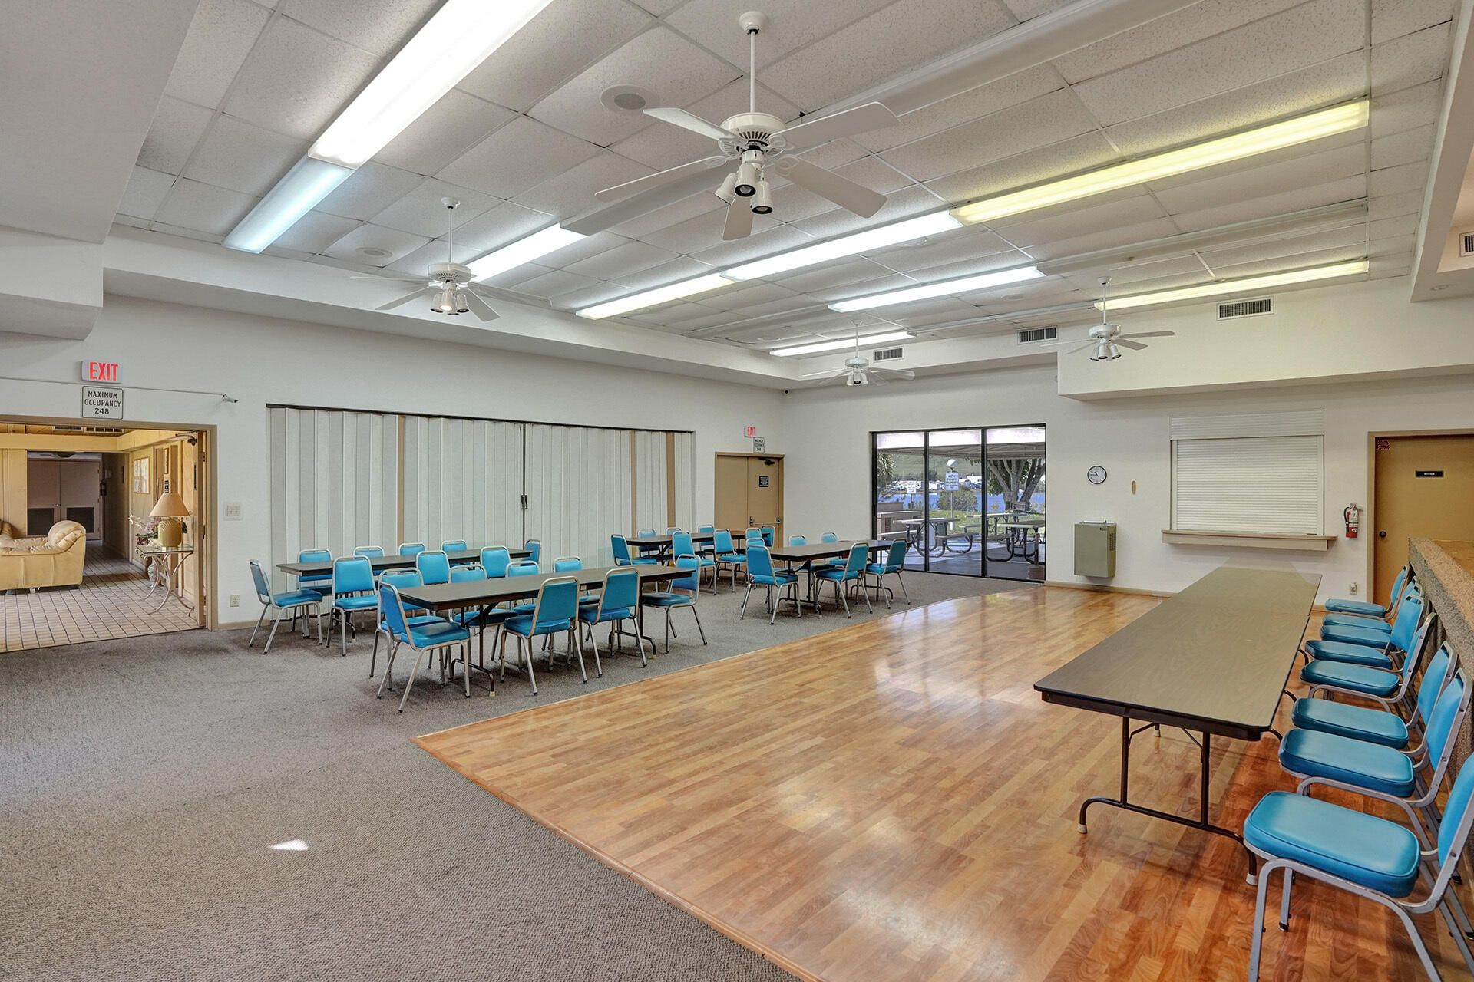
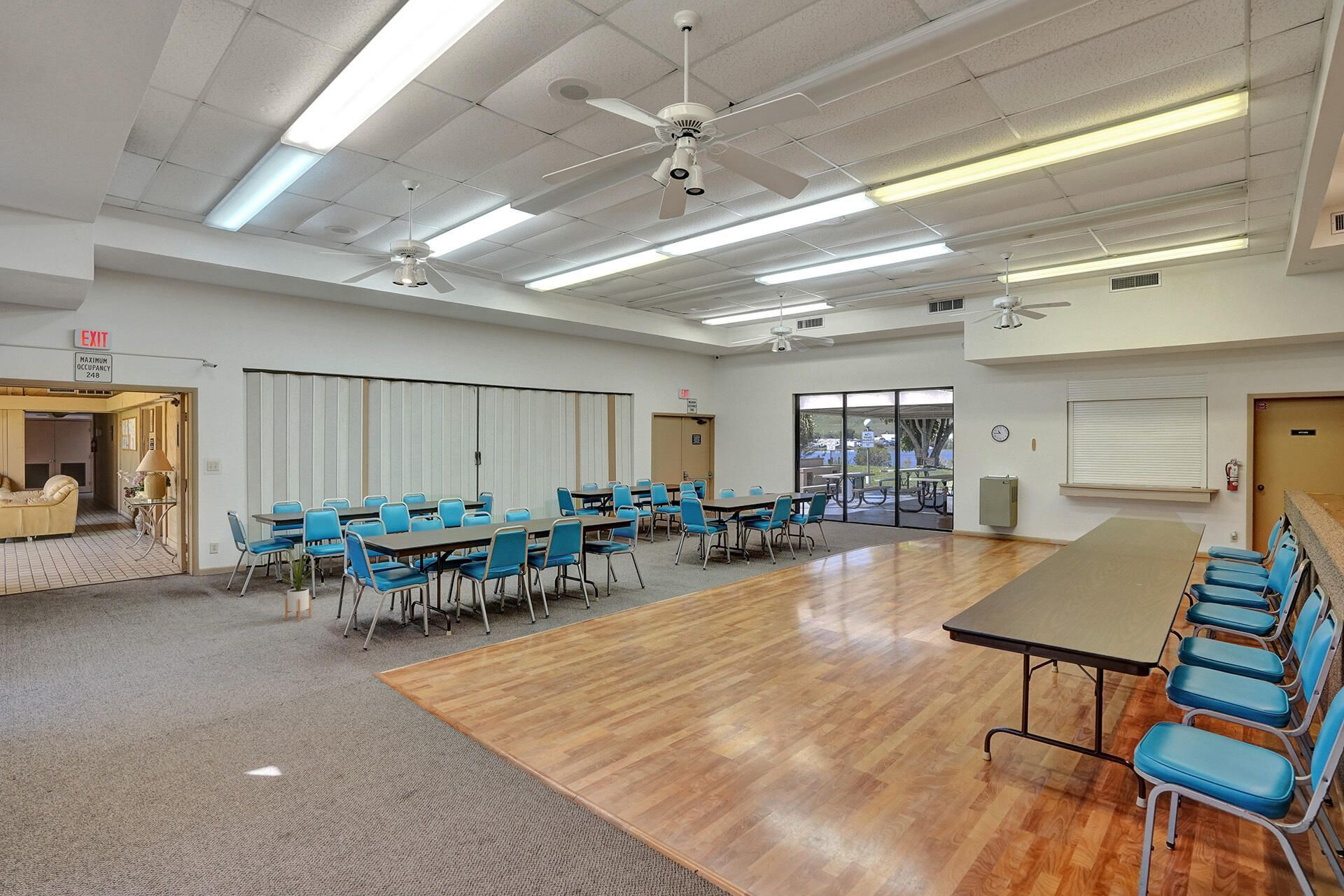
+ house plant (297, 581)
